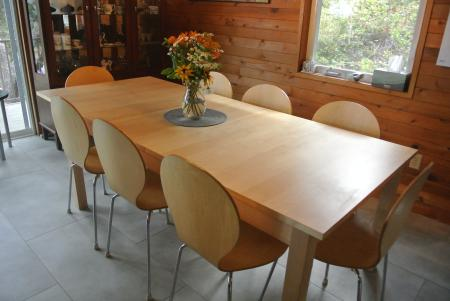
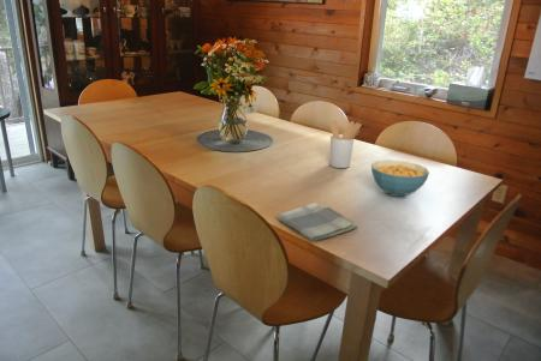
+ cereal bowl (398, 180)
+ dish towel (316, 219)
+ utensil holder (345, 143)
